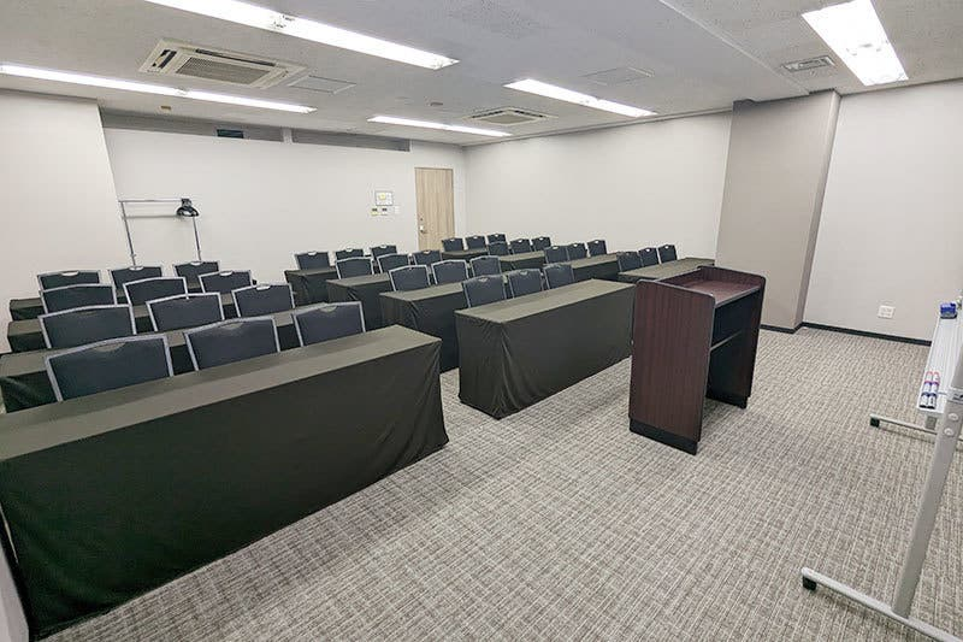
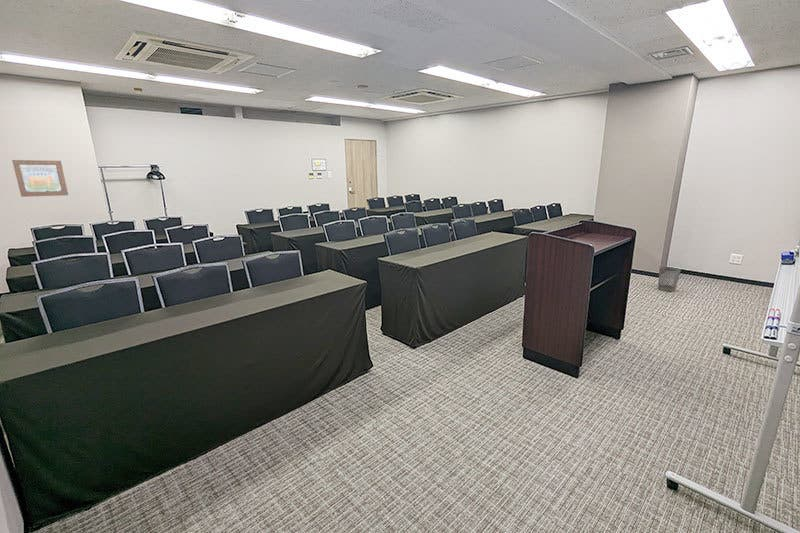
+ wall art (41, 178)
+ wastebasket (668, 279)
